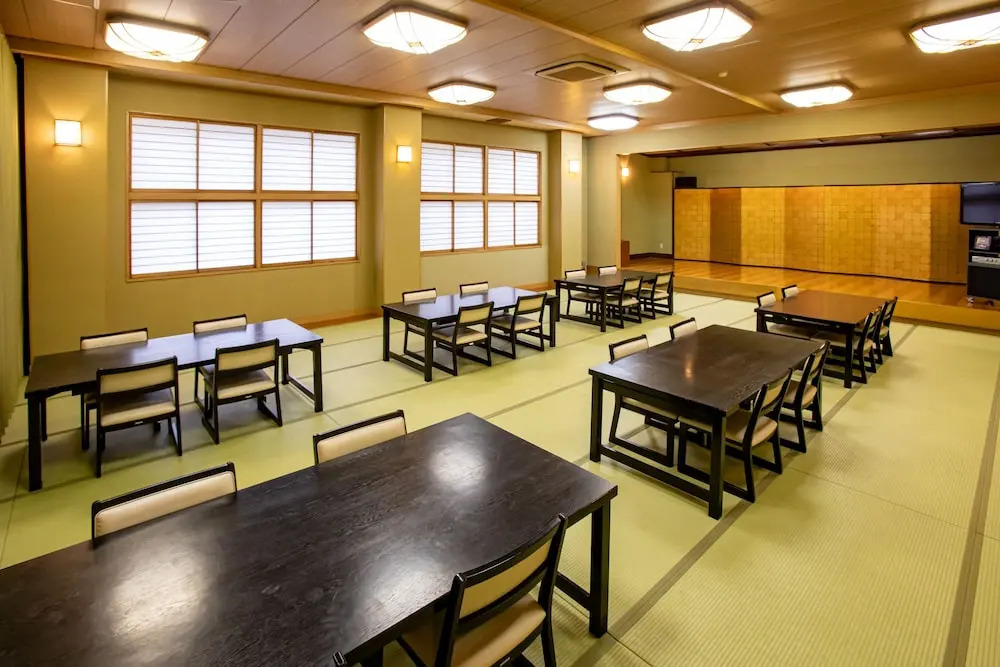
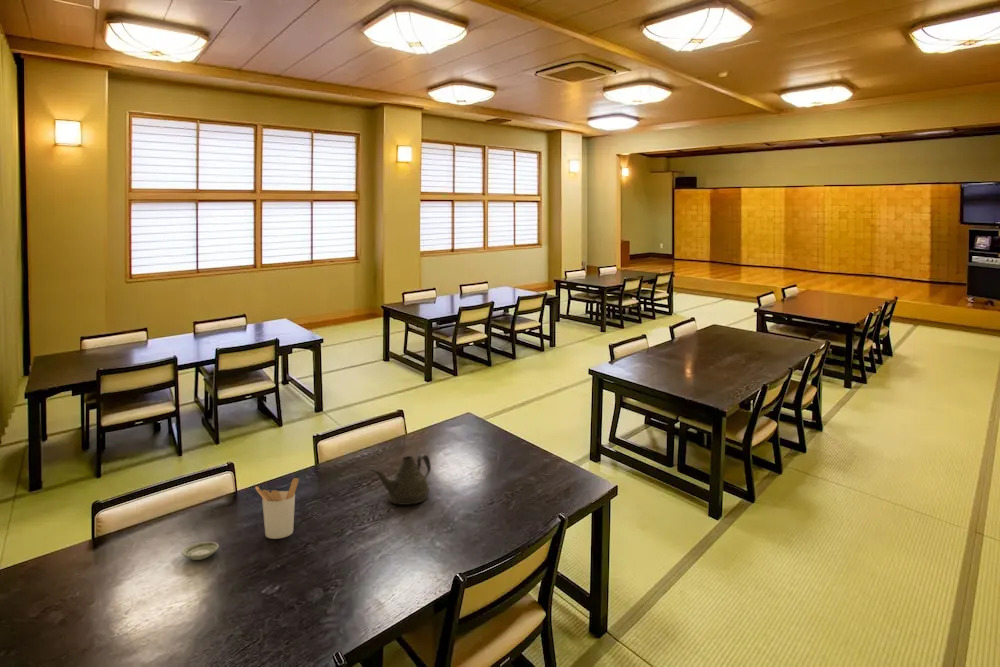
+ utensil holder (275, 508)
+ saucer (200, 552)
+ teapot (400, 479)
